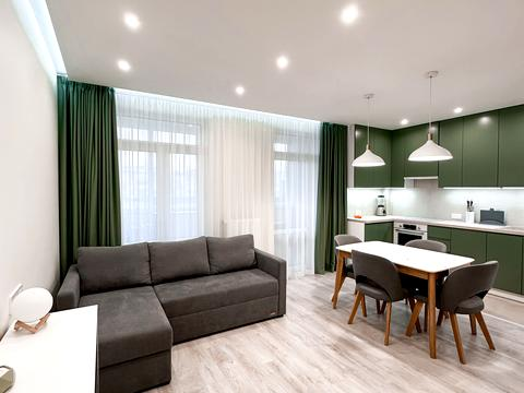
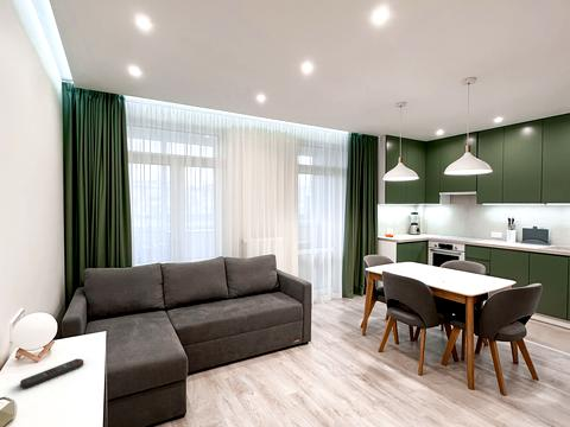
+ remote control (53, 371)
